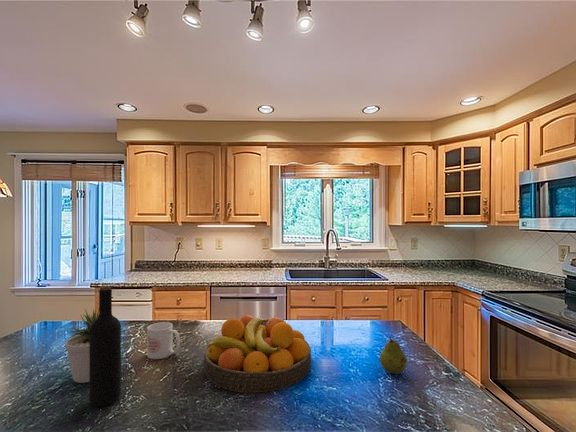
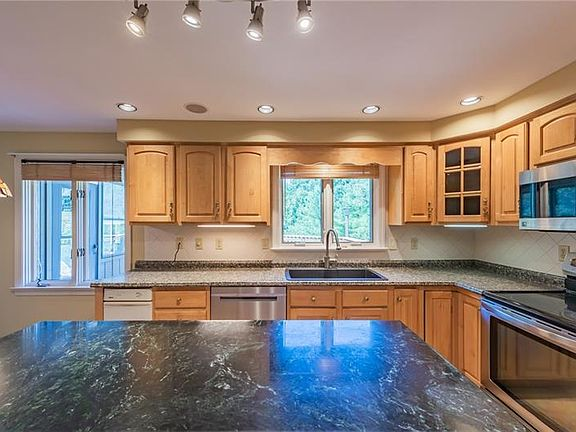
- fruit bowl (258, 341)
- fruit (393, 353)
- potted plant (88, 342)
- mug (164, 340)
- wine bottle (105, 343)
